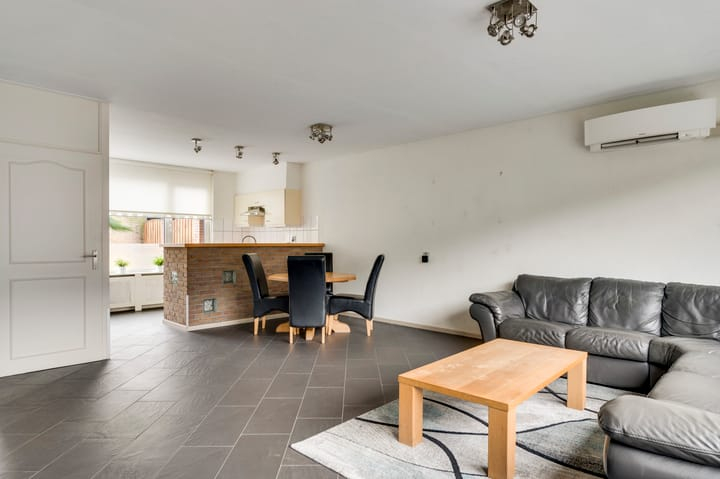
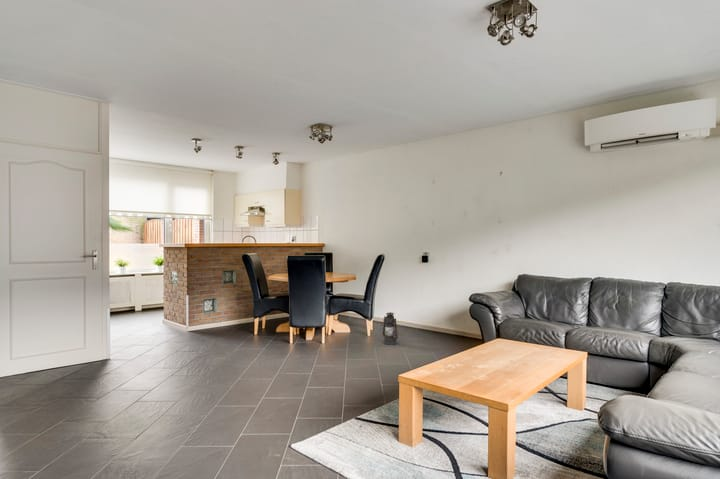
+ lantern (389, 327)
